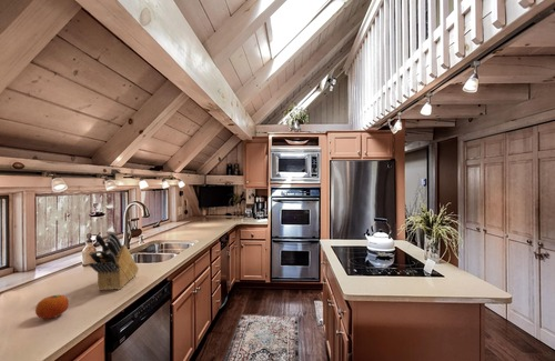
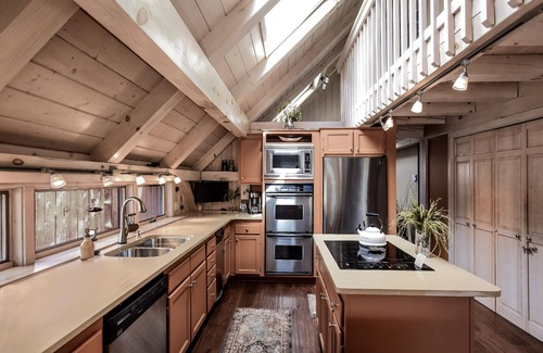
- knife block (115, 255)
- fruit (52, 307)
